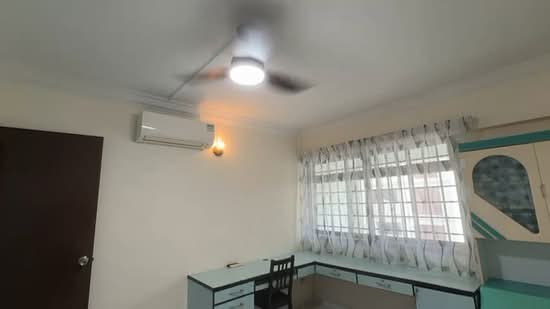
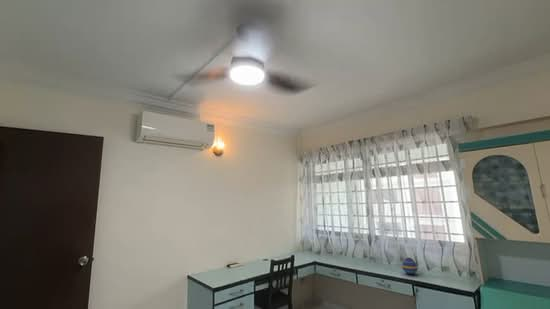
+ decorative egg (409, 265)
